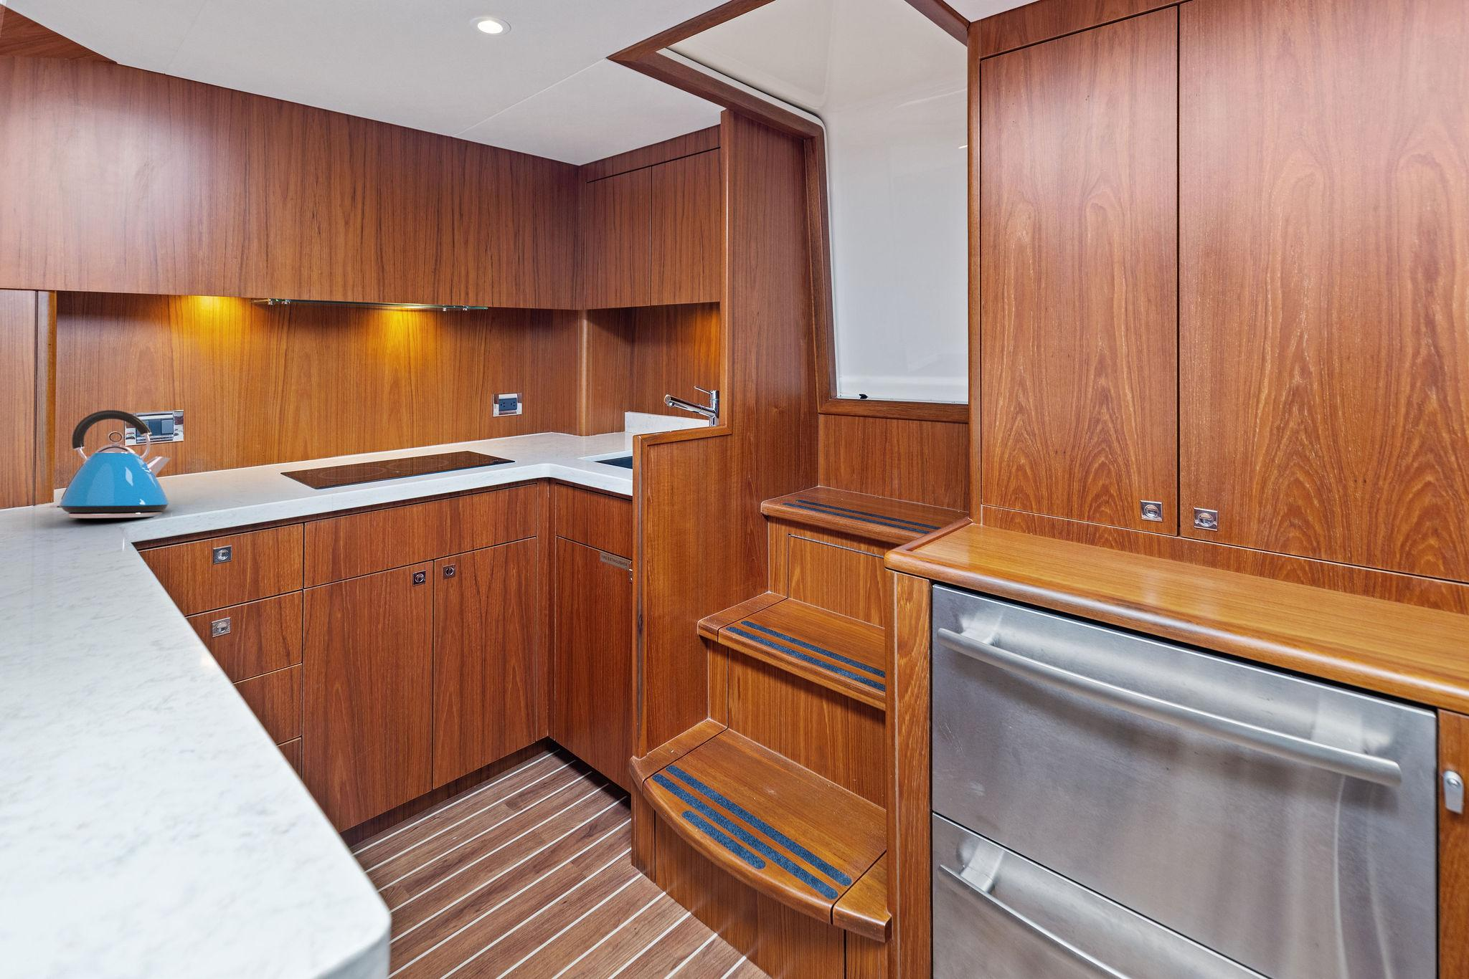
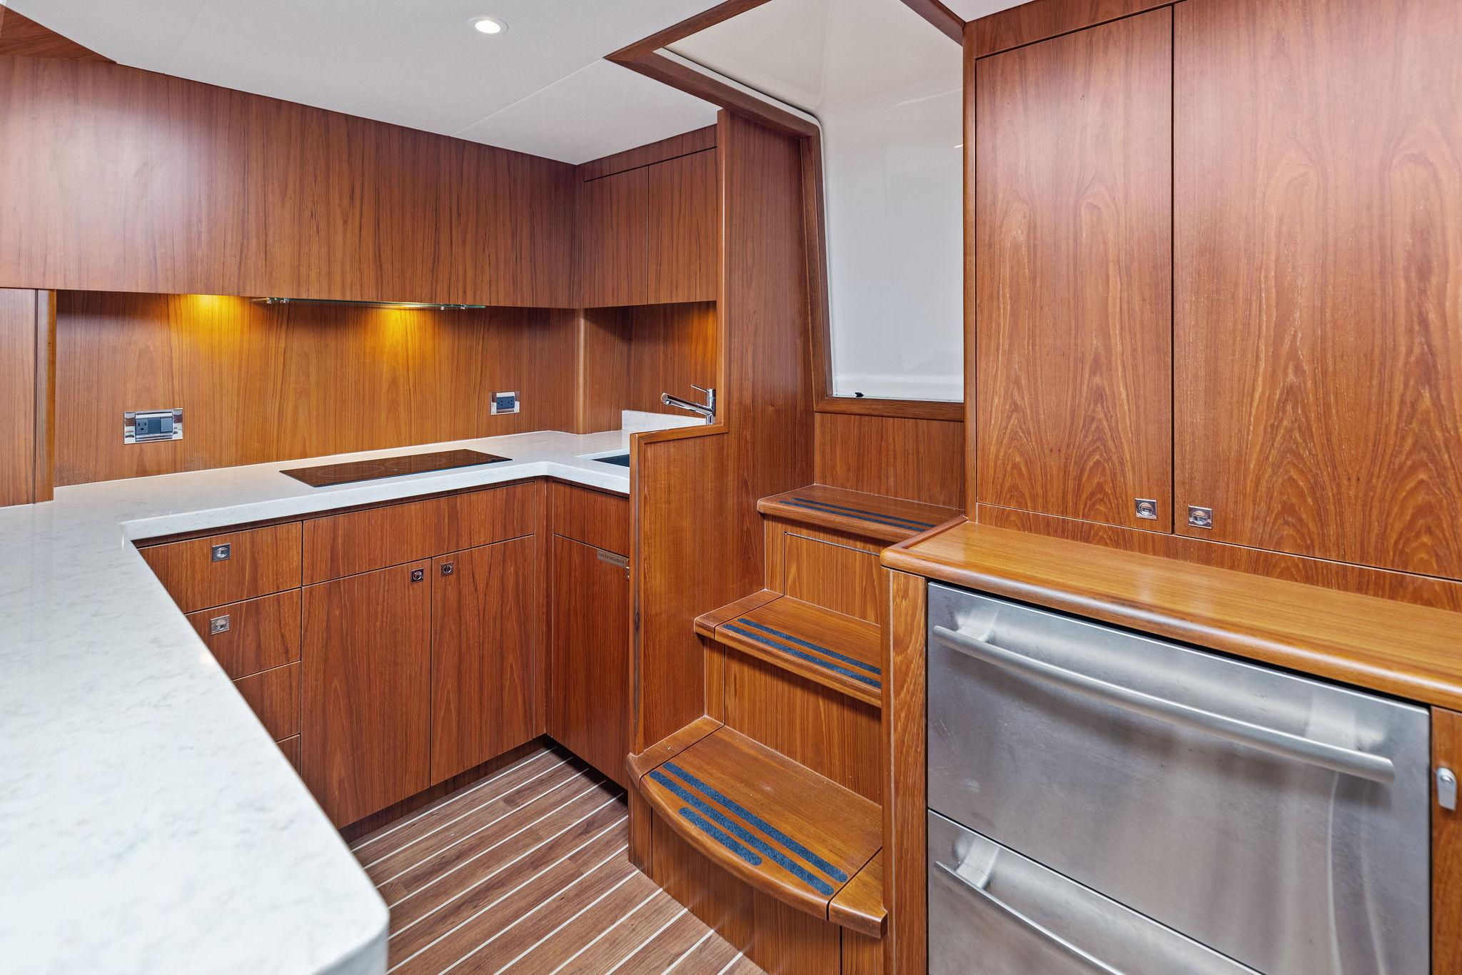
- kettle (111, 463)
